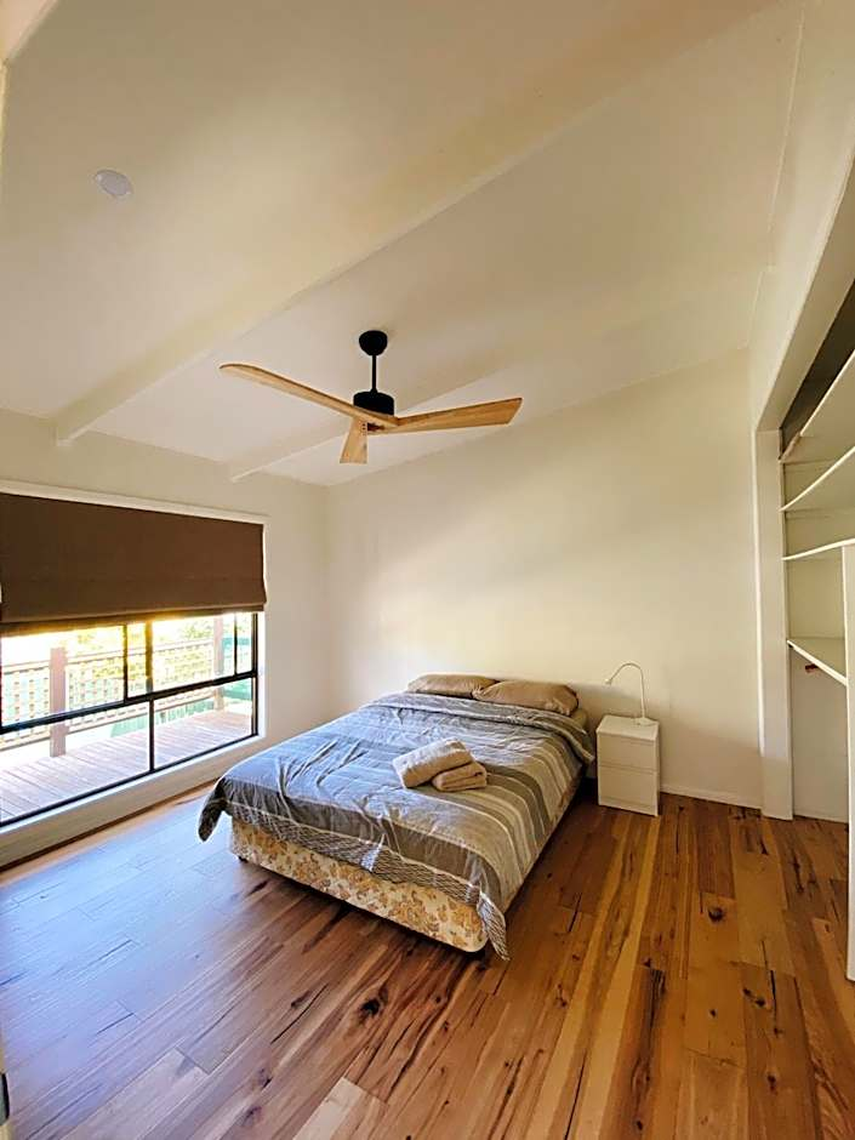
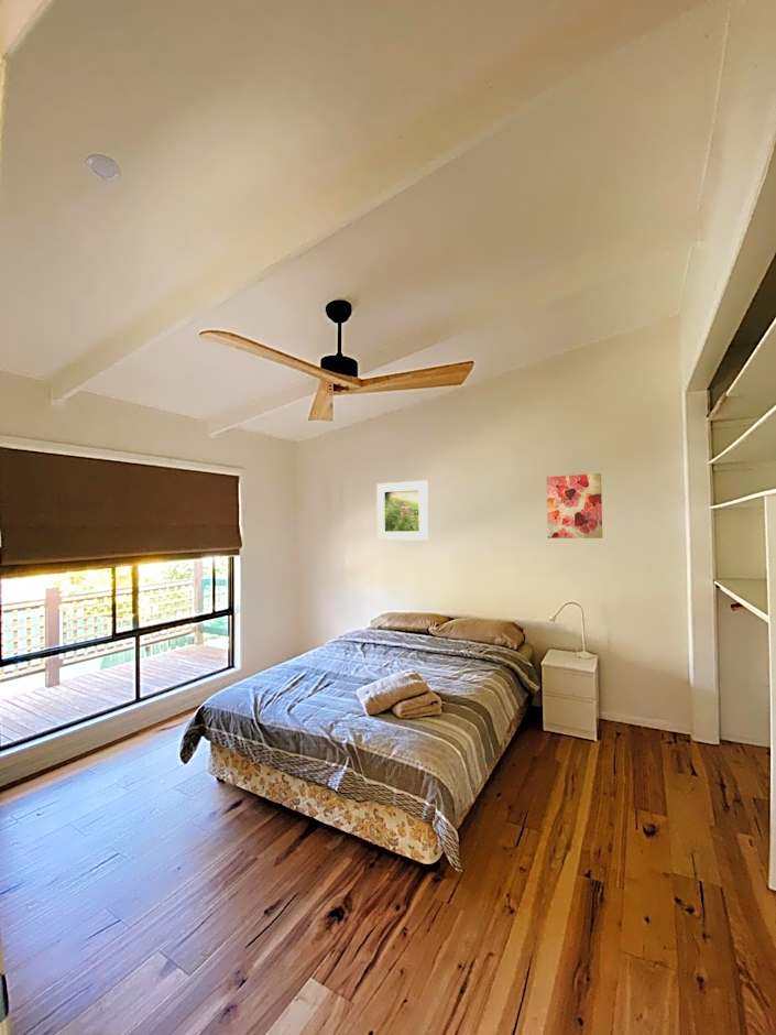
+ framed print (401, 511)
+ wall art (573, 506)
